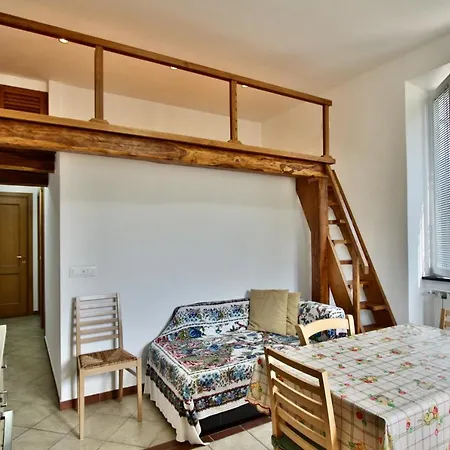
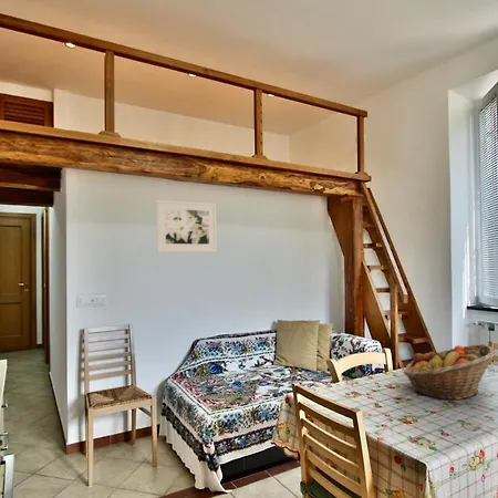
+ fruit basket (448, 367)
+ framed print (187, 227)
